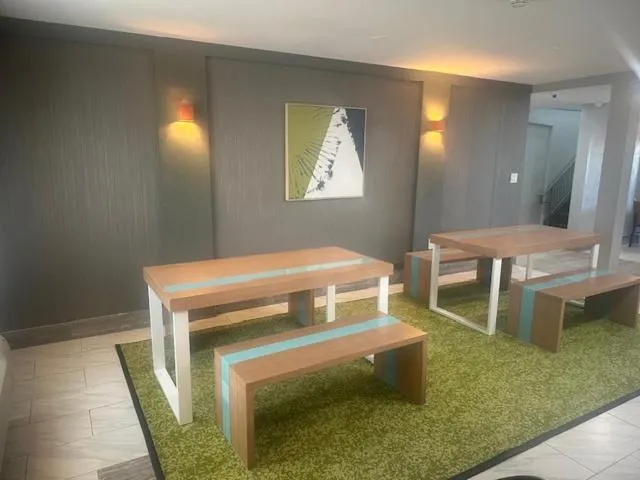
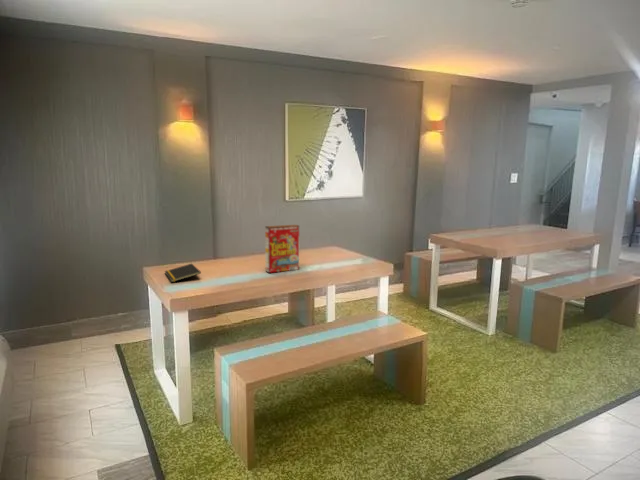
+ notepad (182, 272)
+ cereal box (282, 248)
